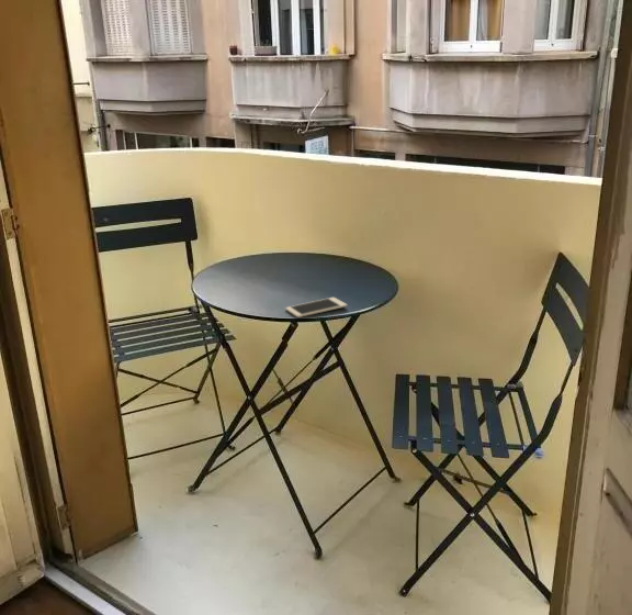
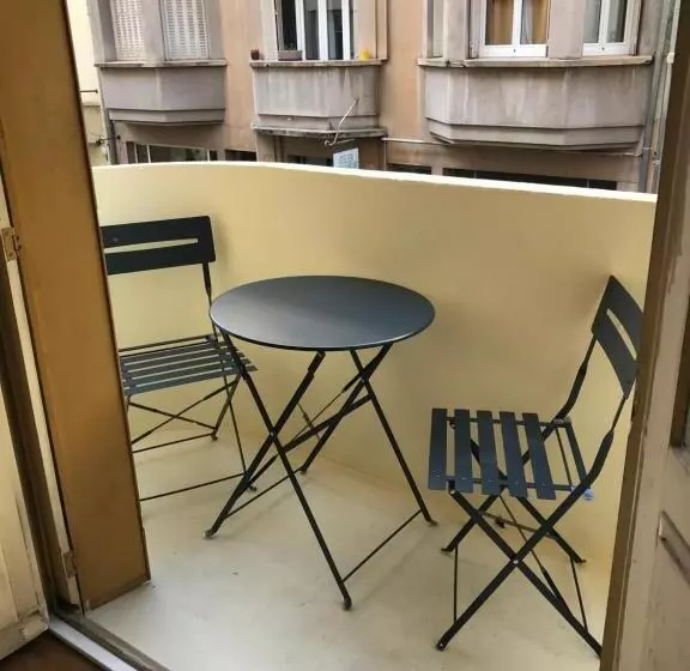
- cell phone (316, 306)
